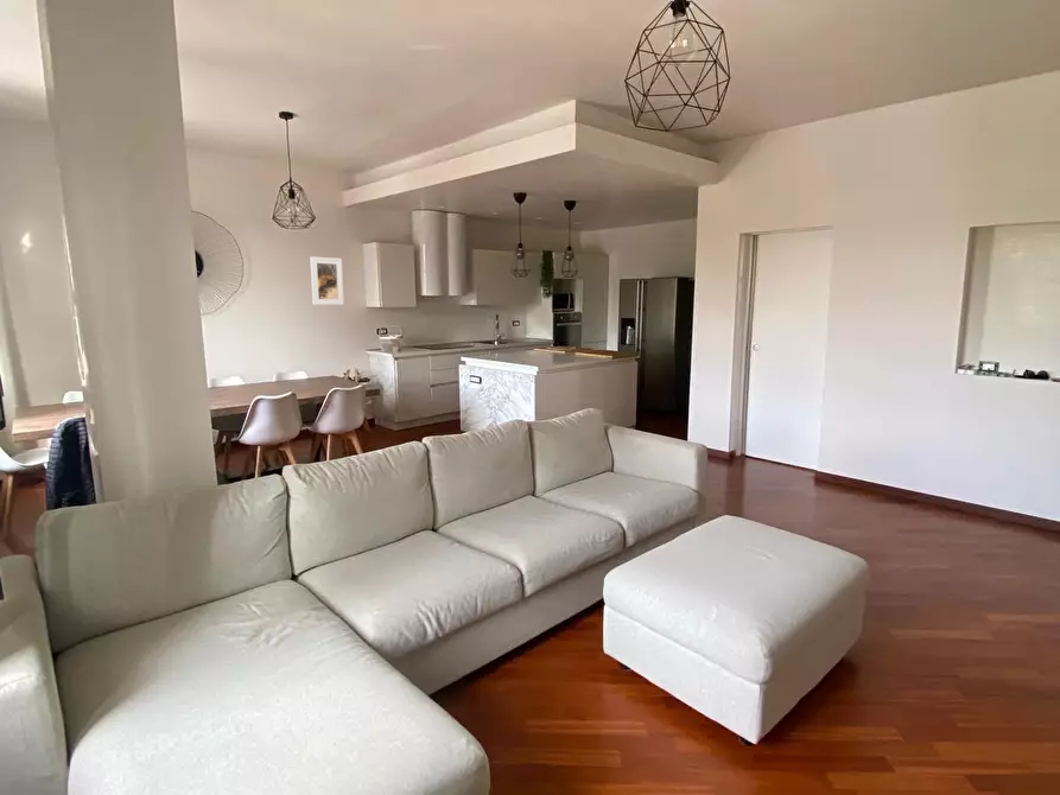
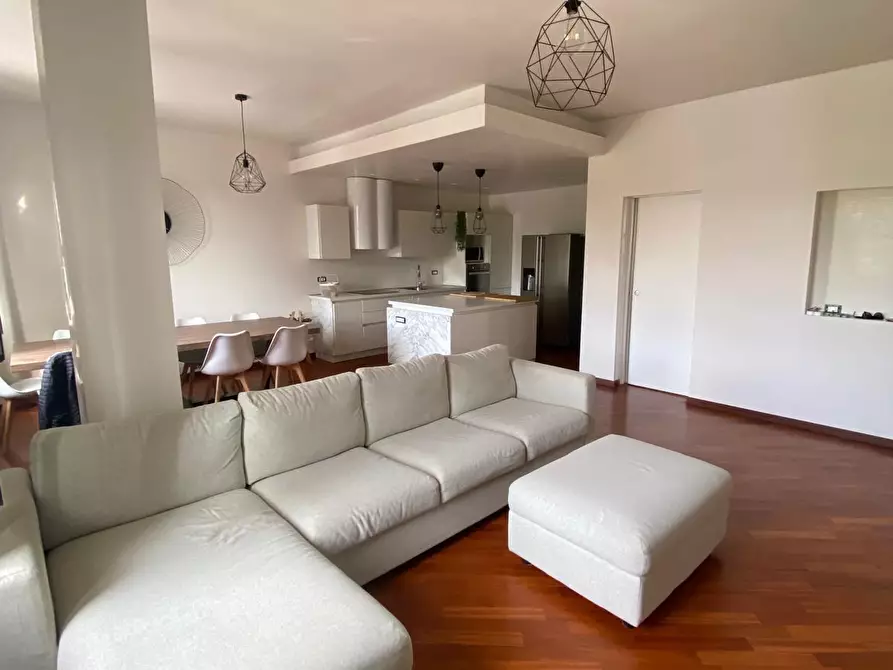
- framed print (326, 281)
